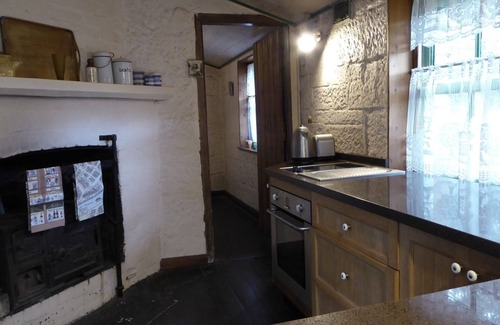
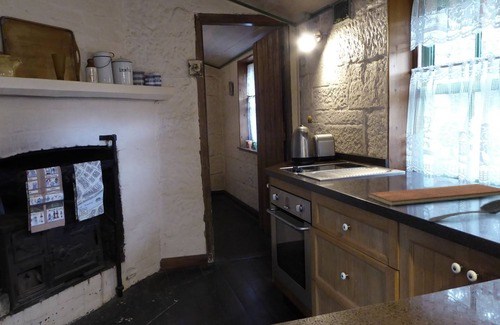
+ stirrer (469, 211)
+ chopping board (438, 193)
